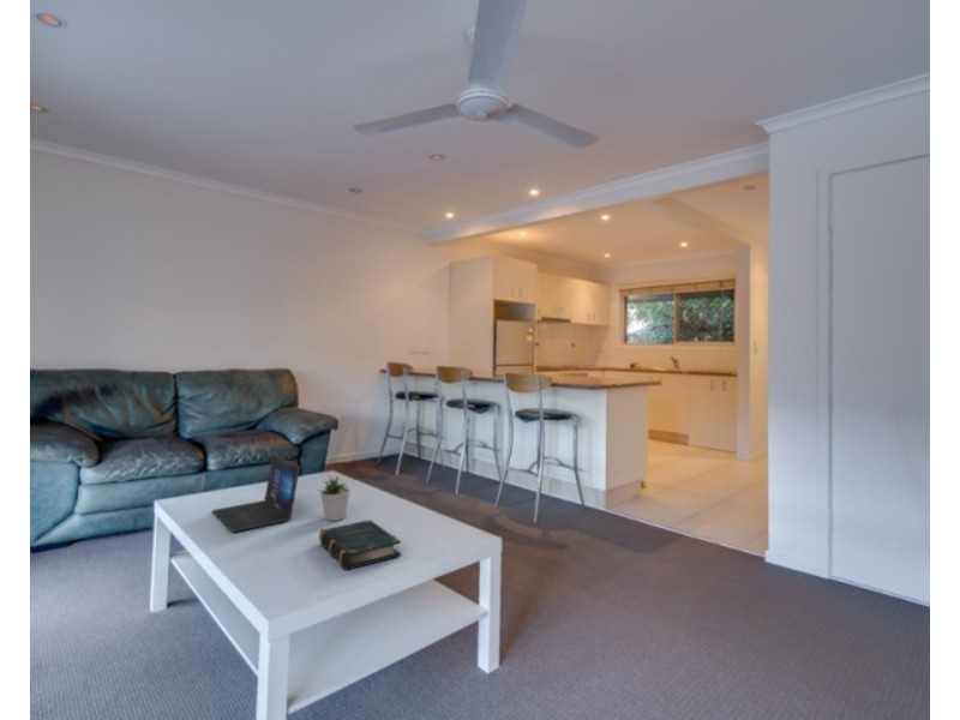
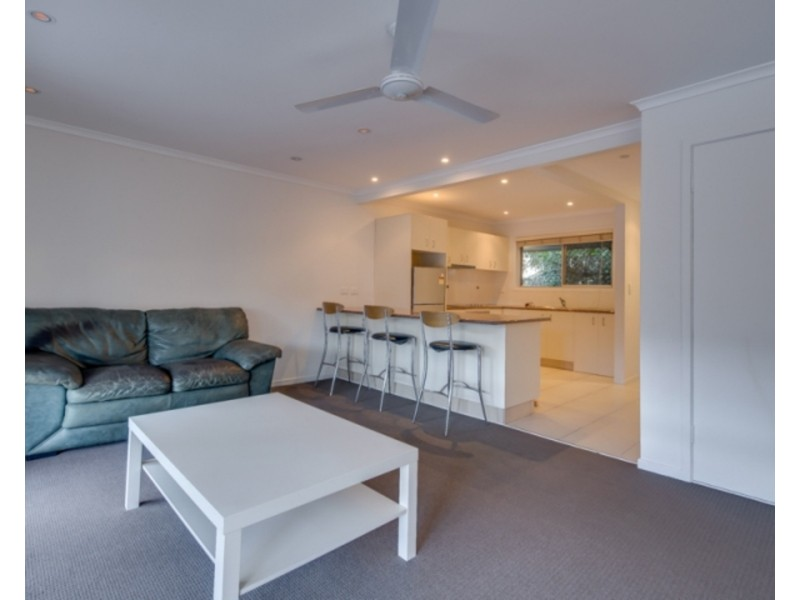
- laptop (265, 492)
- book (358, 542)
- potted plant (334, 494)
